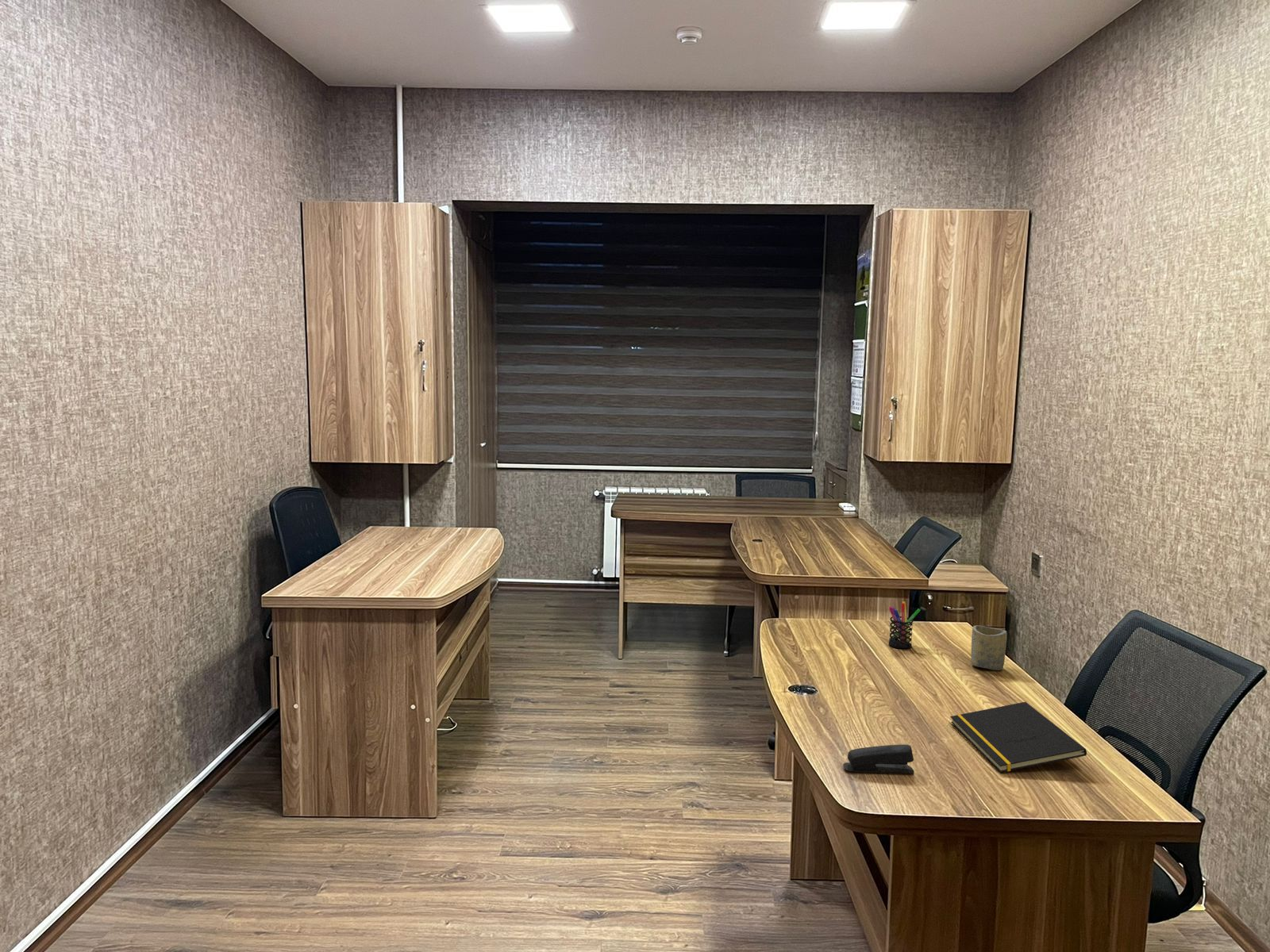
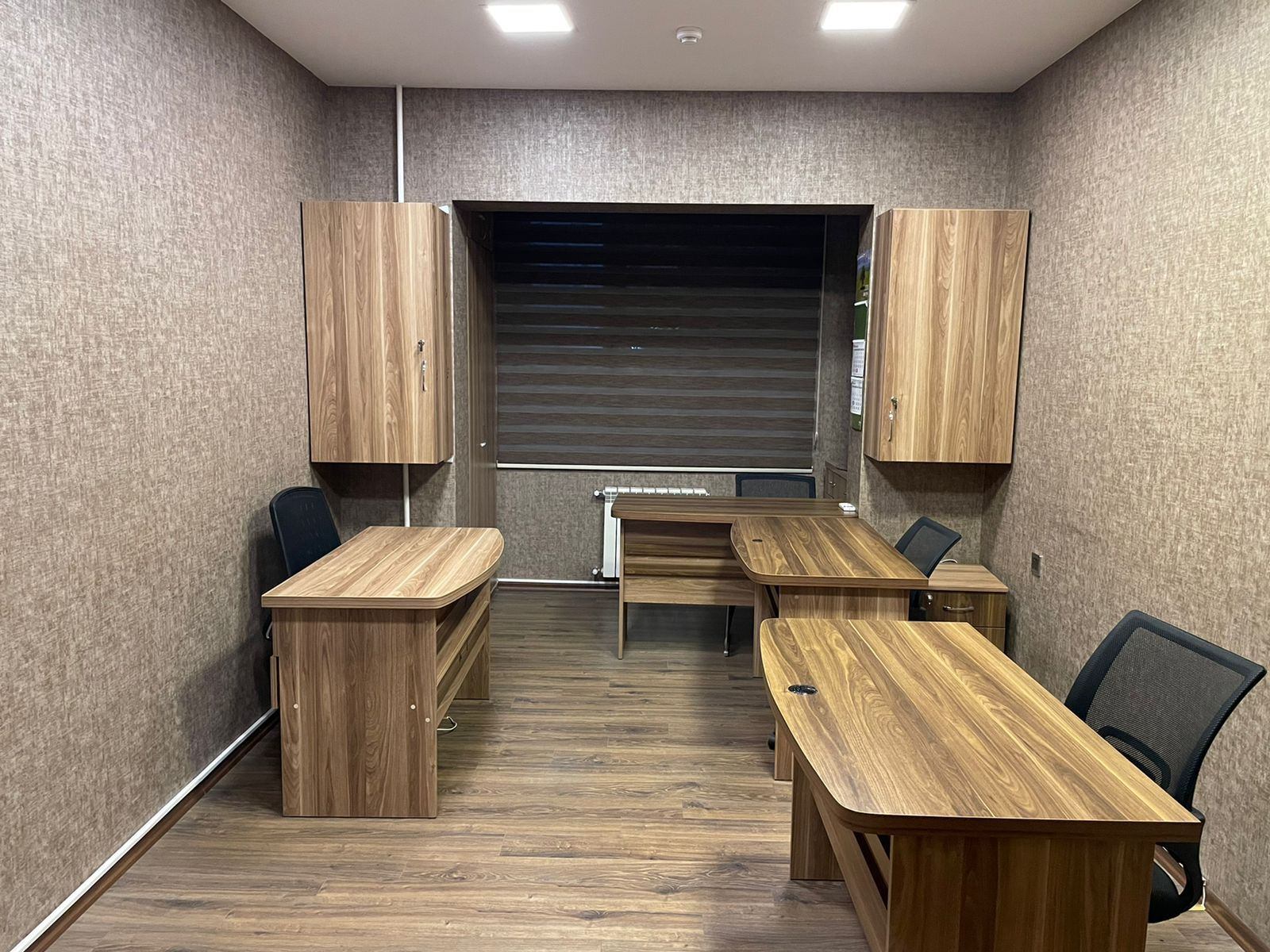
- cup (988, 647)
- stapler (879, 757)
- pen holder (904, 623)
- notepad (1014, 735)
